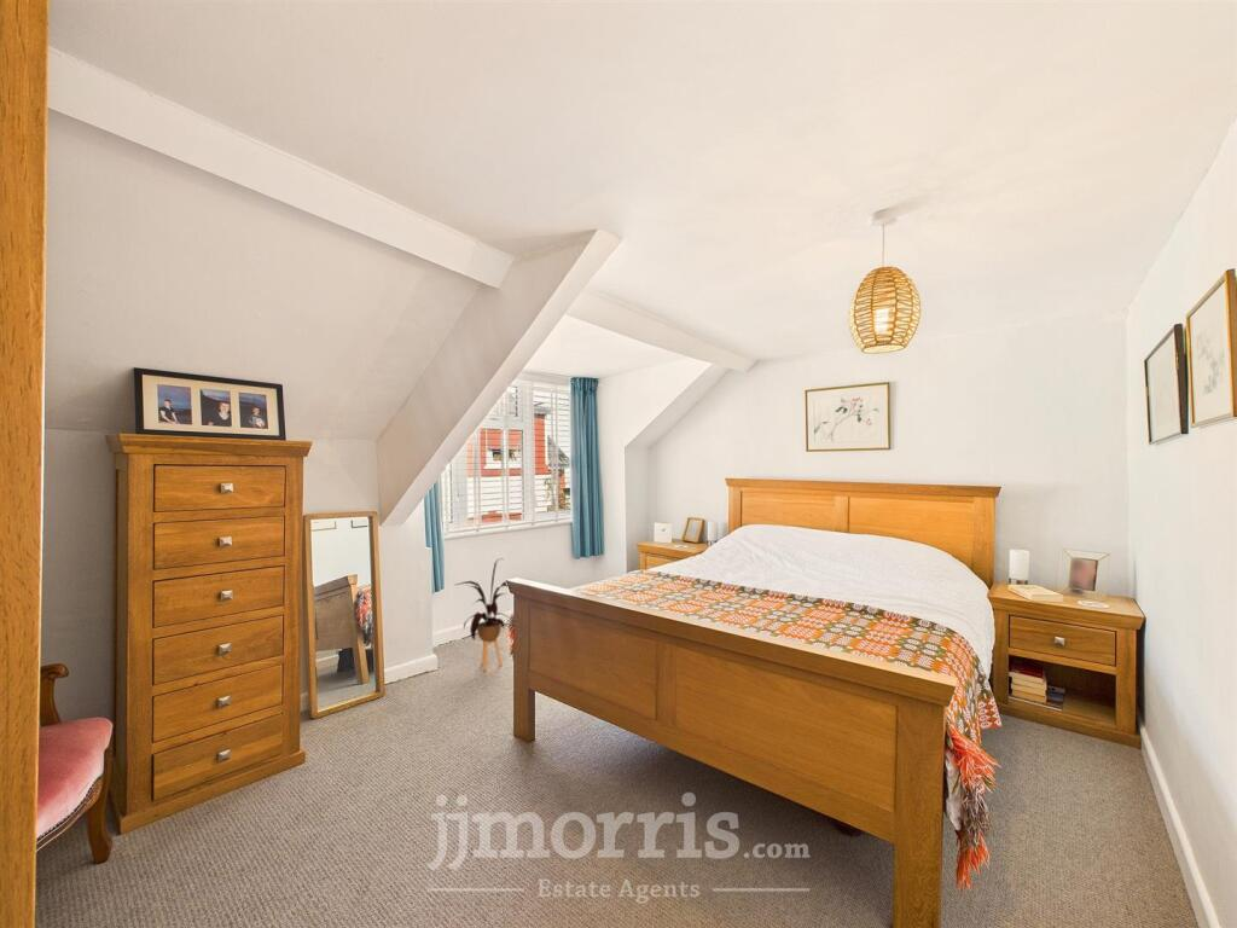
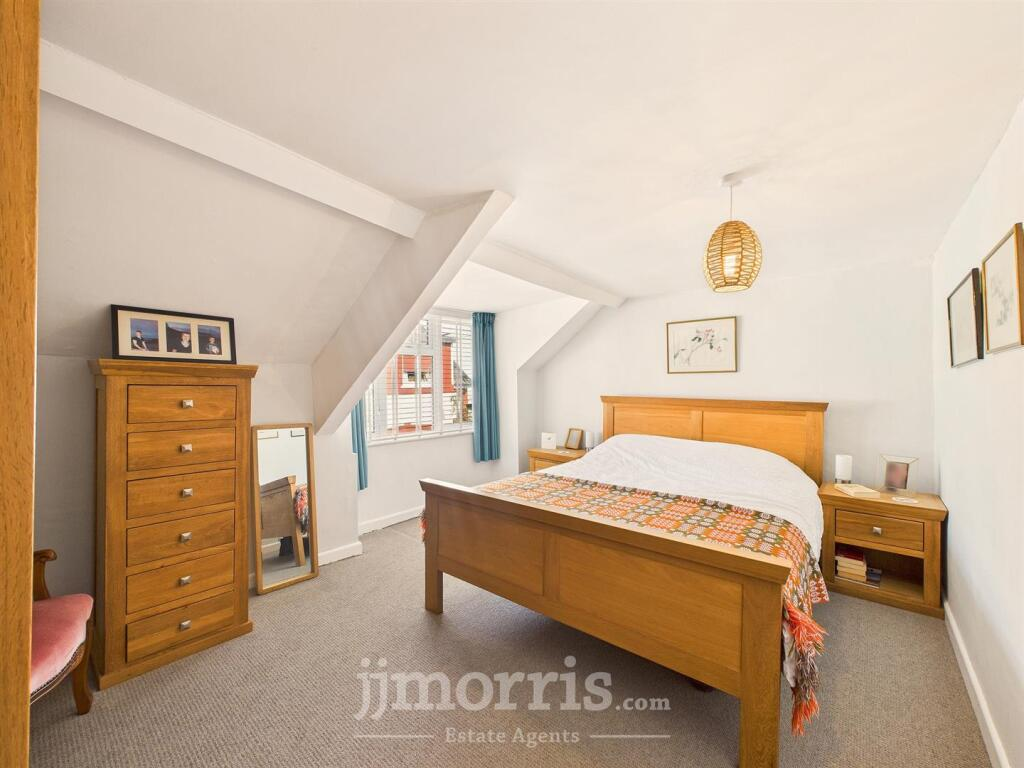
- house plant (486, 614)
